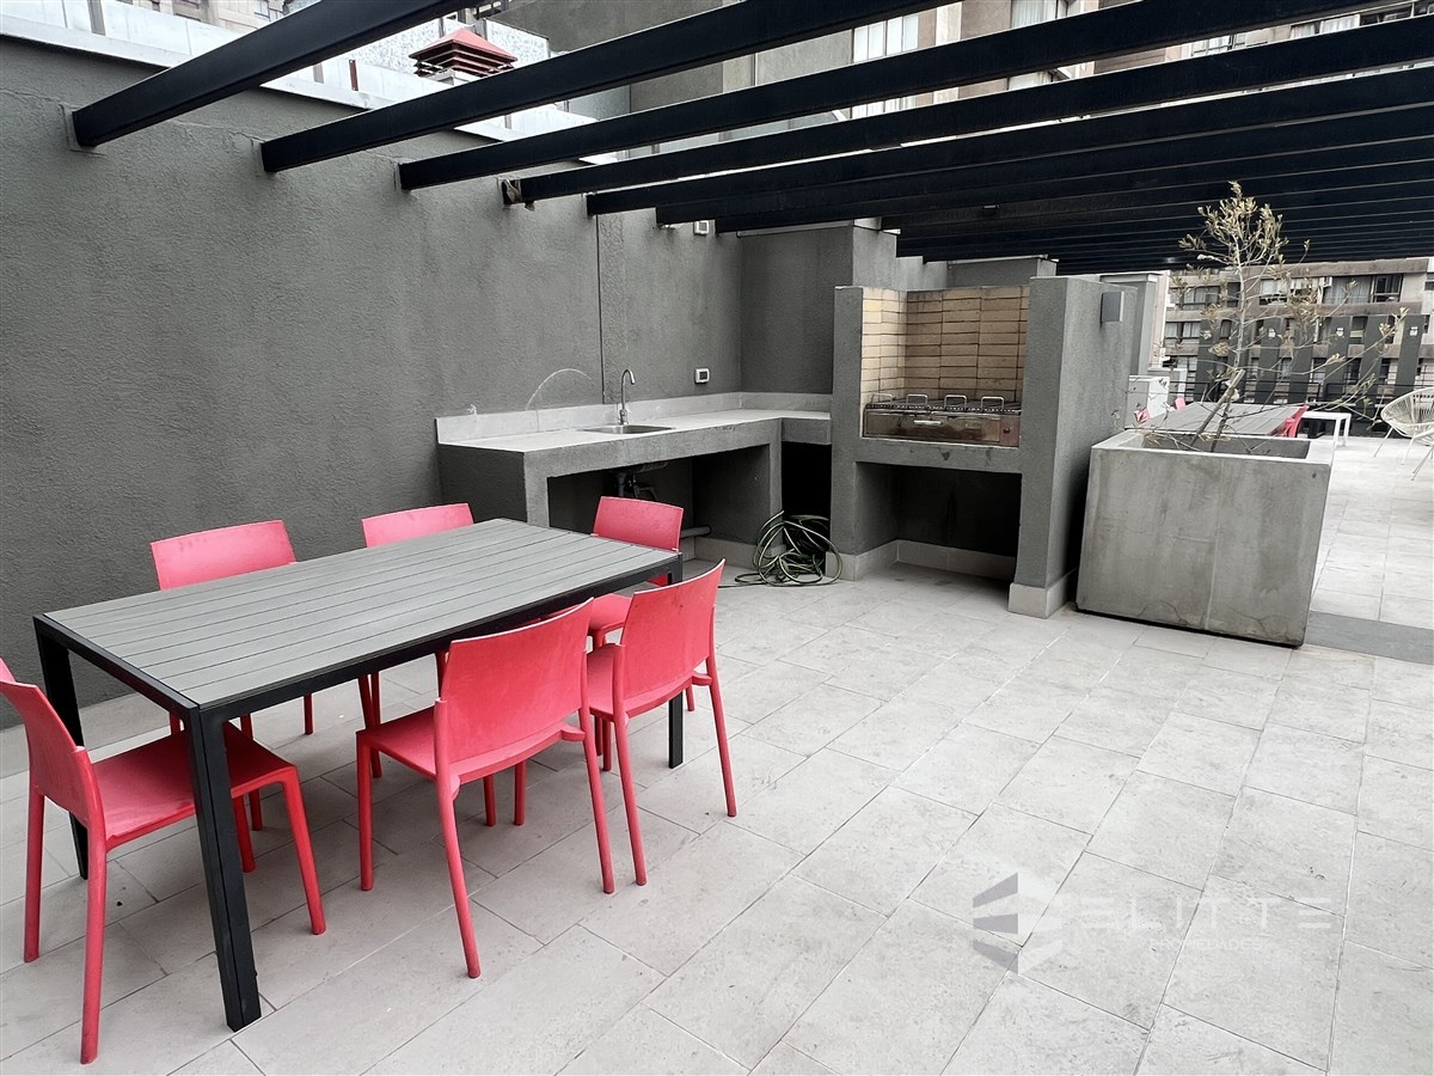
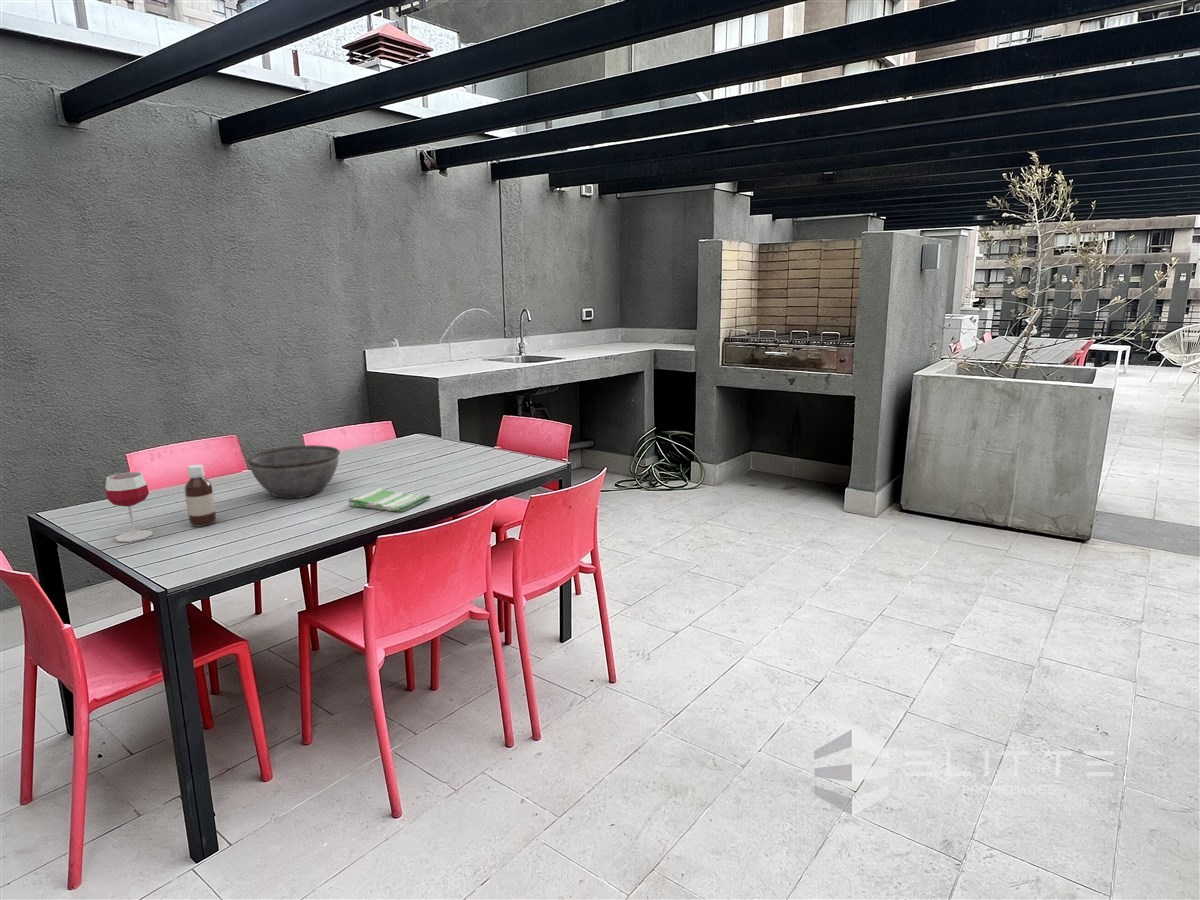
+ wineglass (129, 506)
+ dish towel (389, 499)
+ bowl (296, 473)
+ bottle (199, 495)
